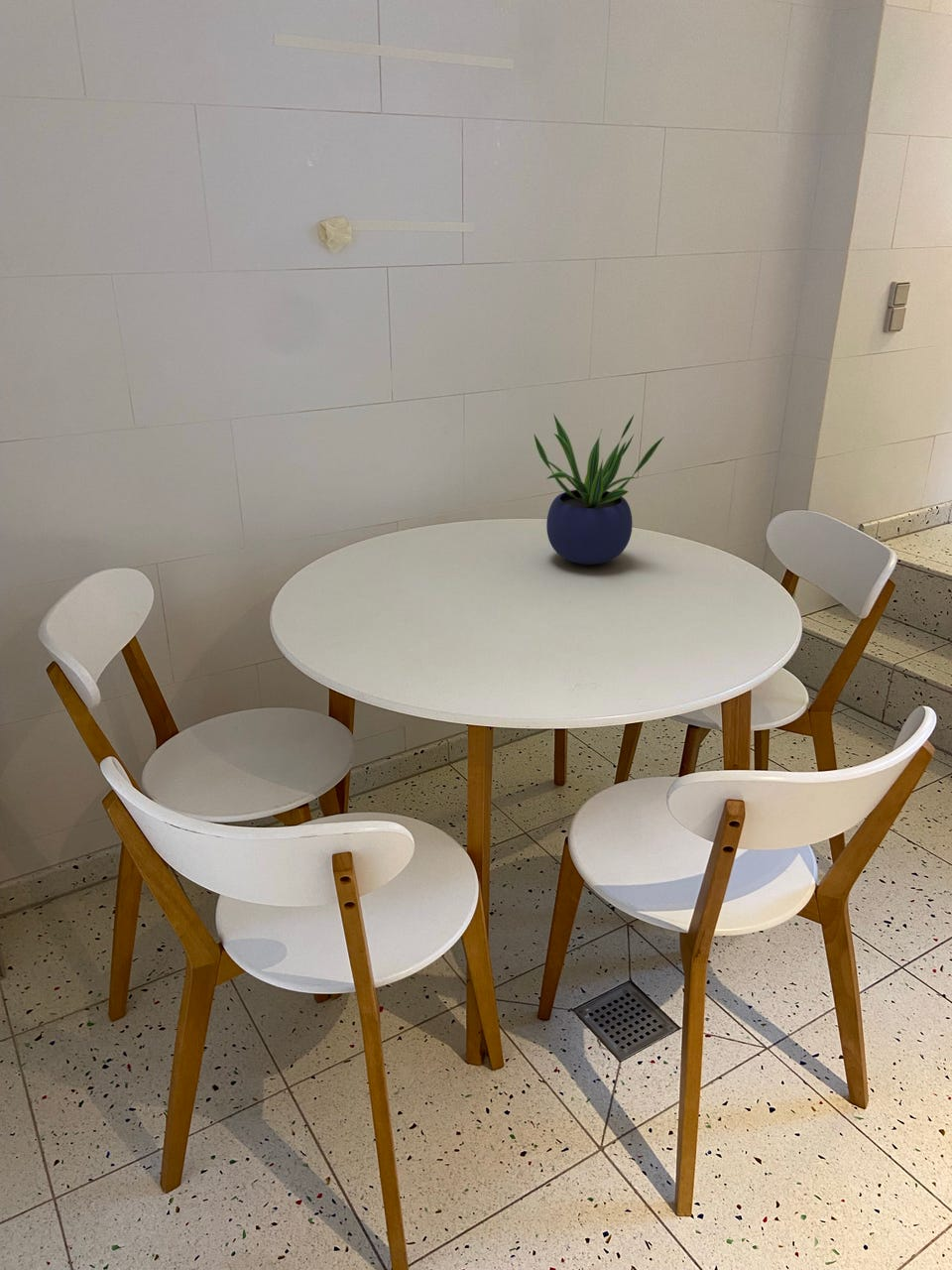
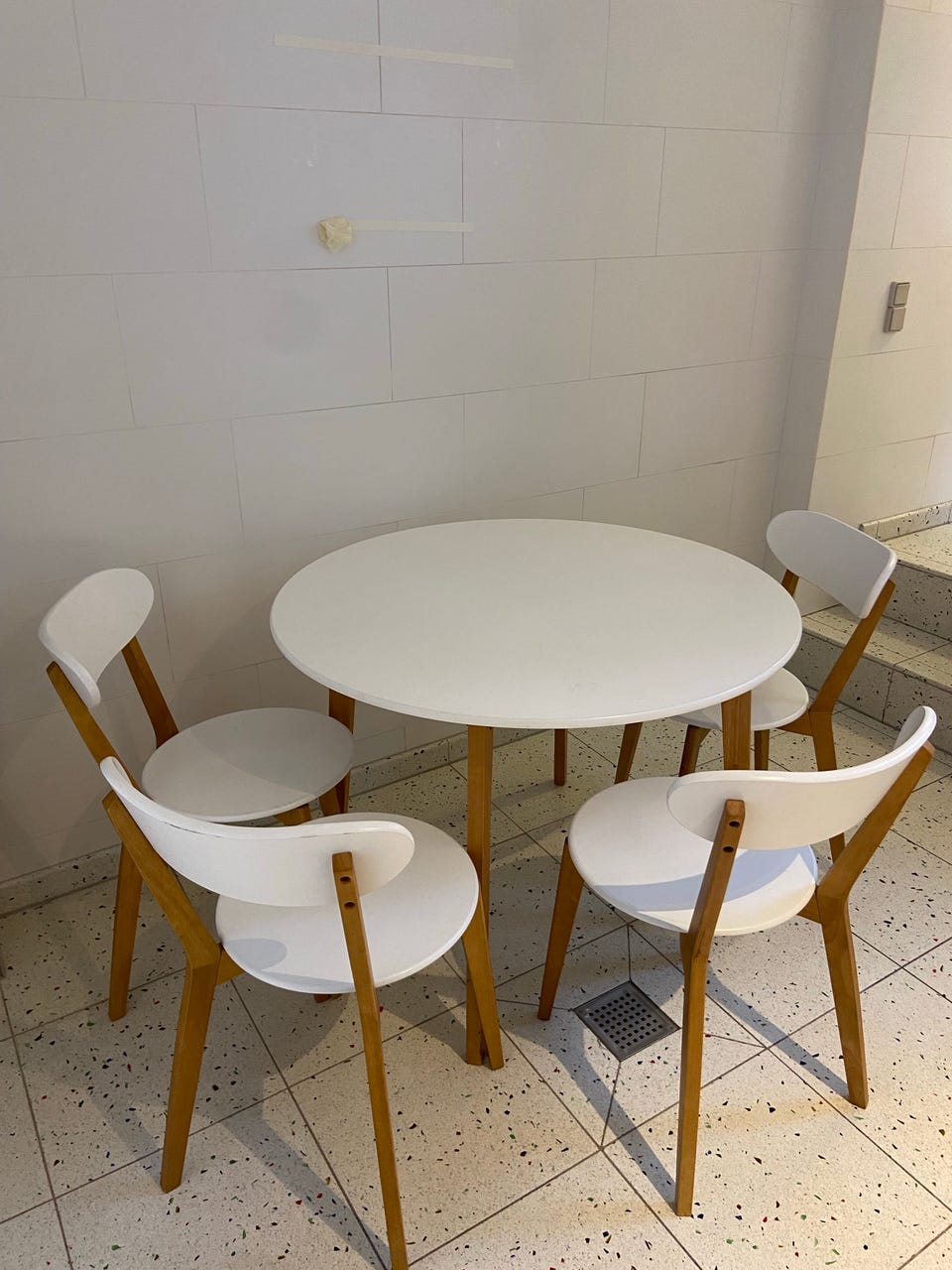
- potted plant (596, 493)
